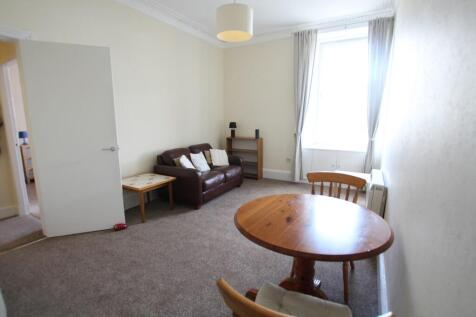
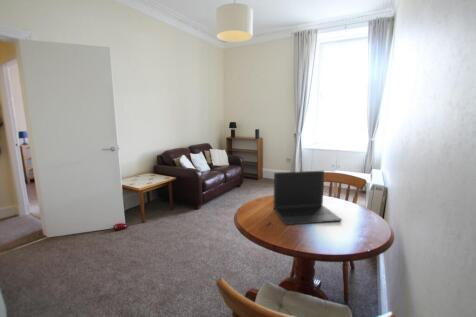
+ laptop (306, 195)
